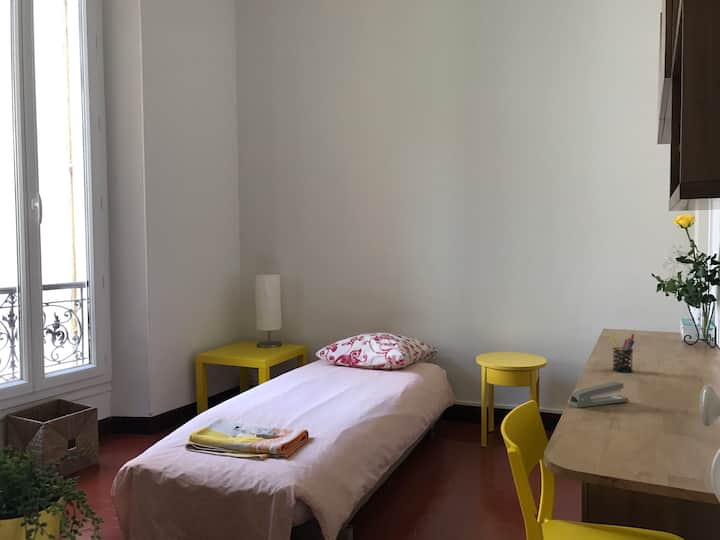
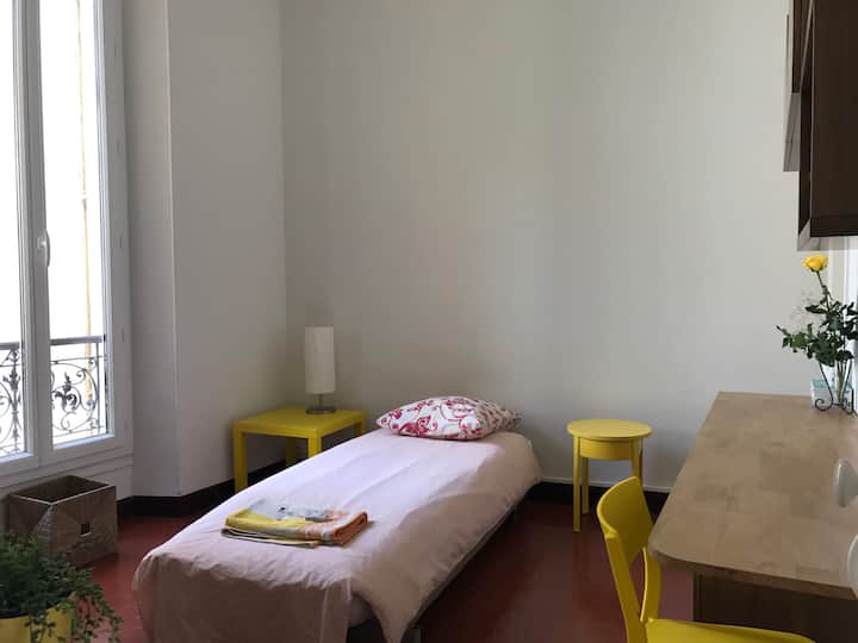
- pen holder (624, 351)
- stapler (599, 393)
